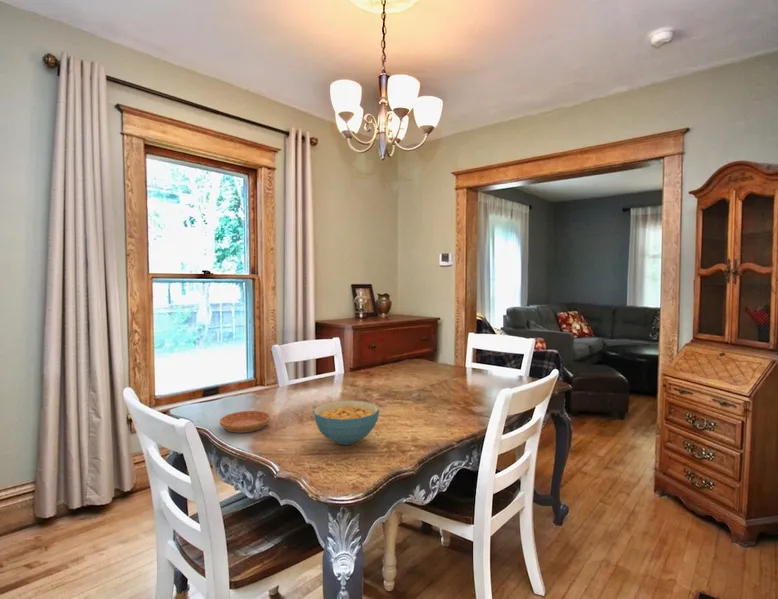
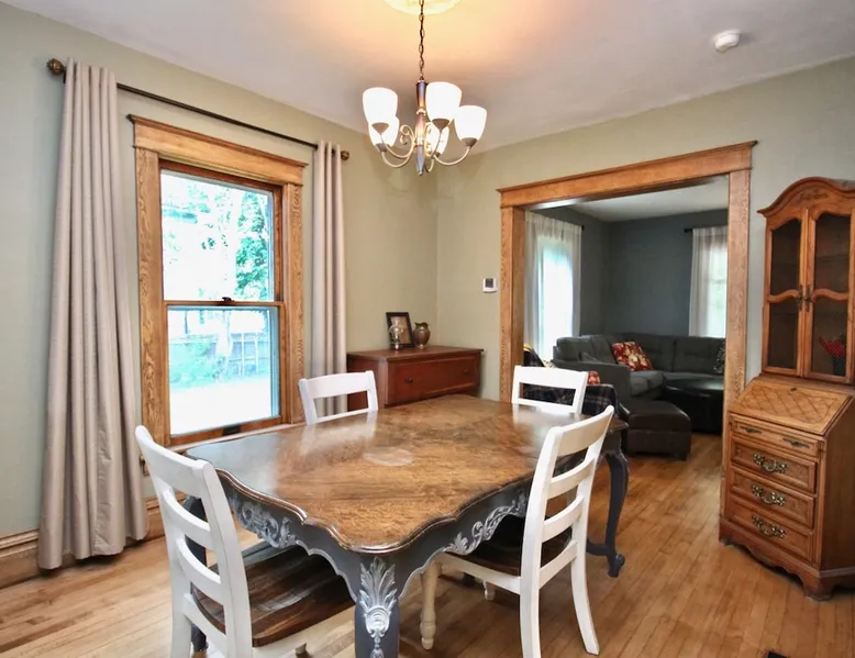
- cereal bowl (346, 425)
- saucer (245, 422)
